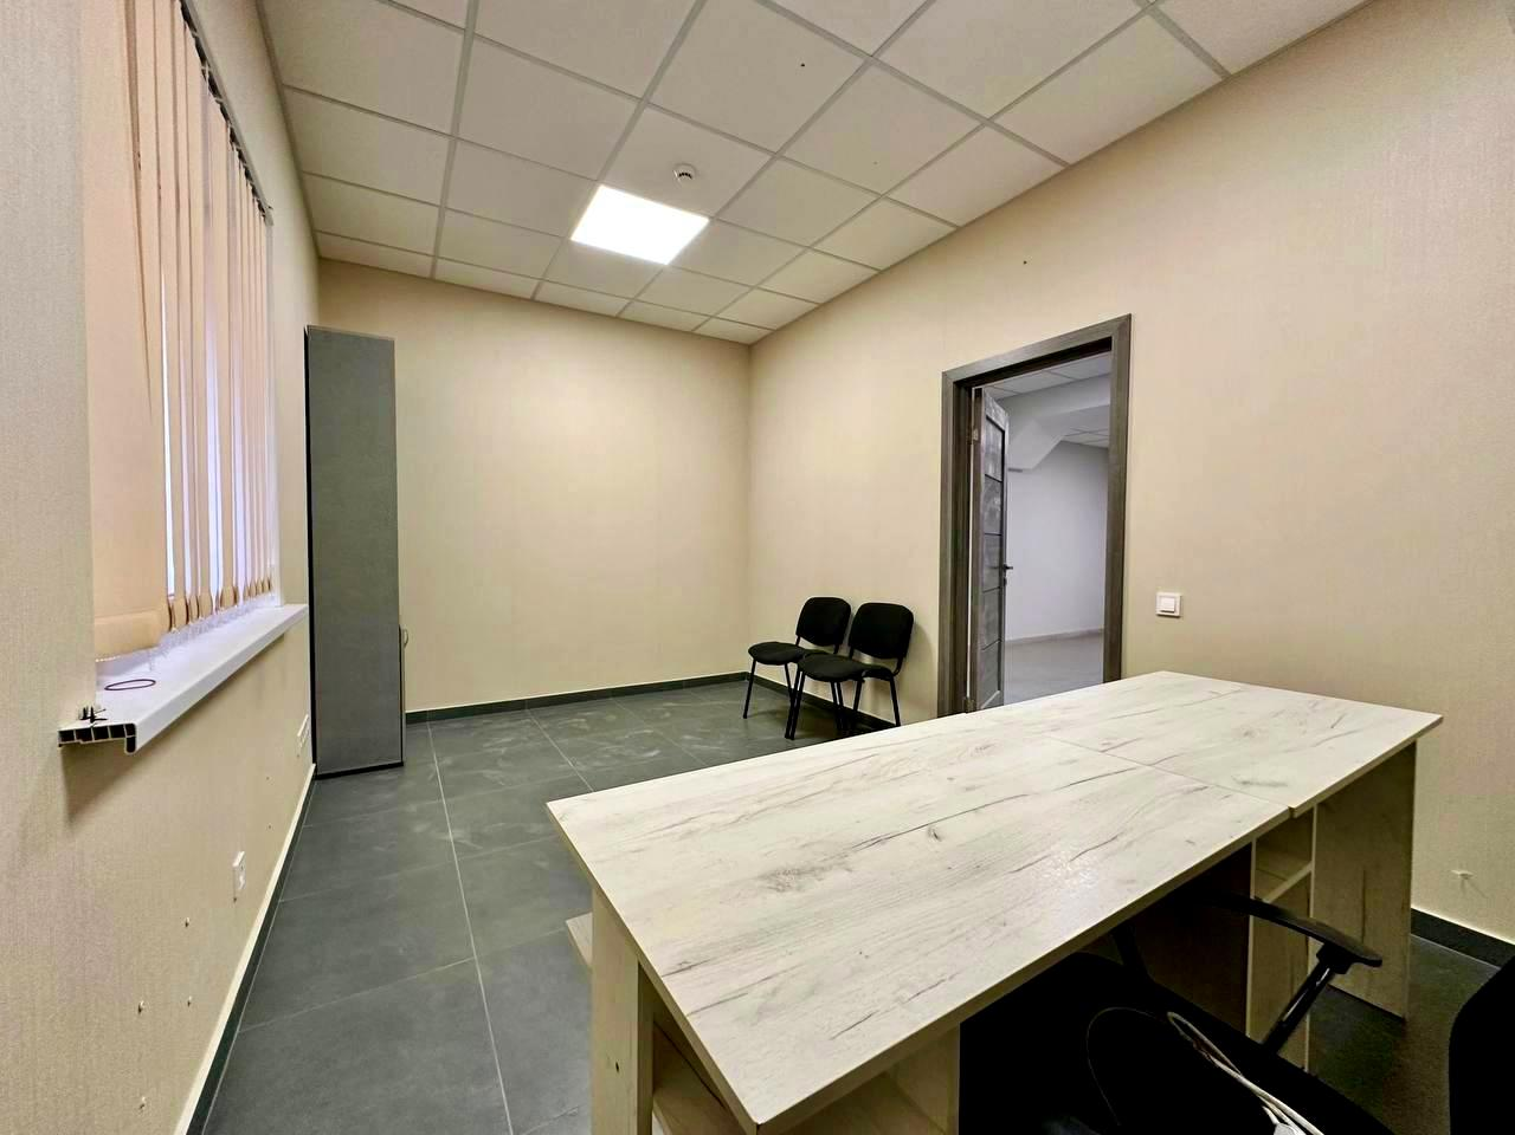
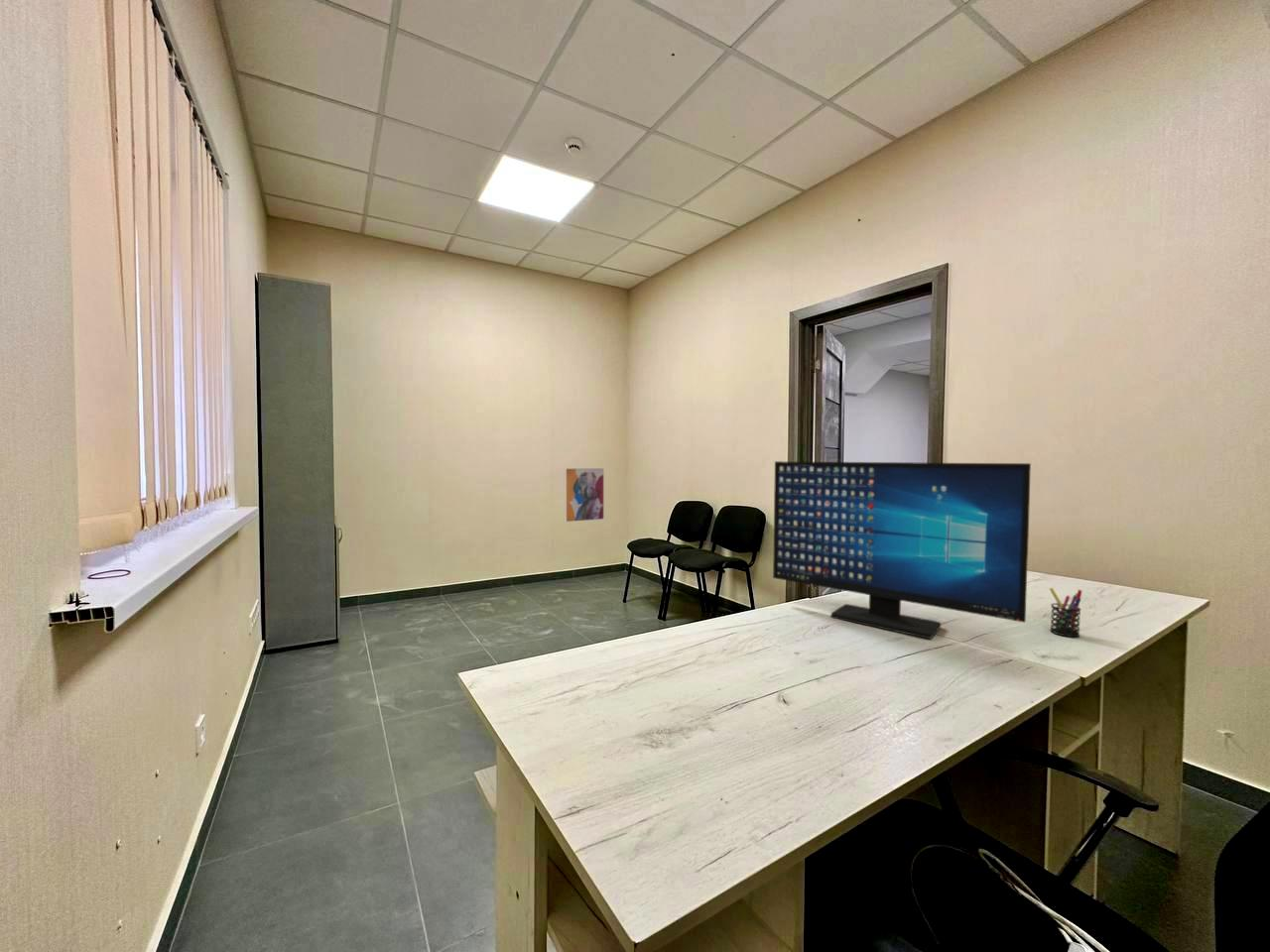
+ wall art (584, 494)
+ pen holder (1069, 610)
+ computer monitor (885, 541)
